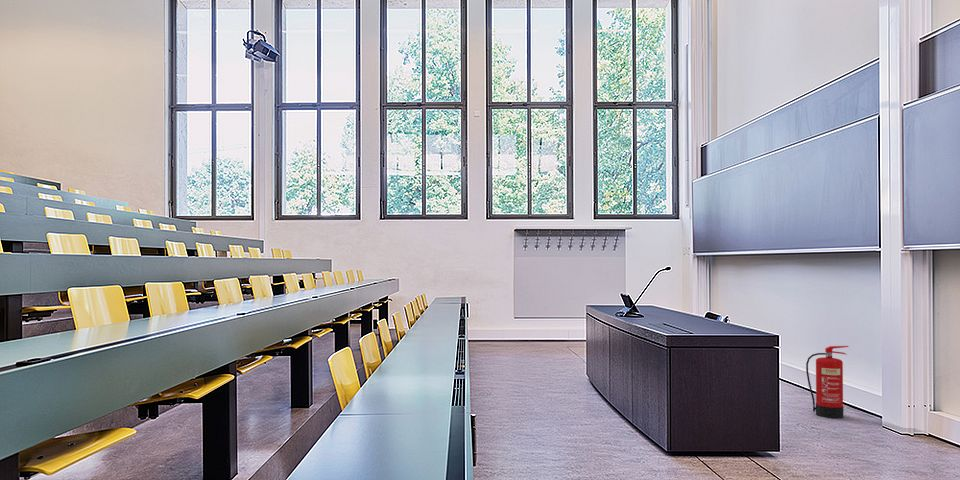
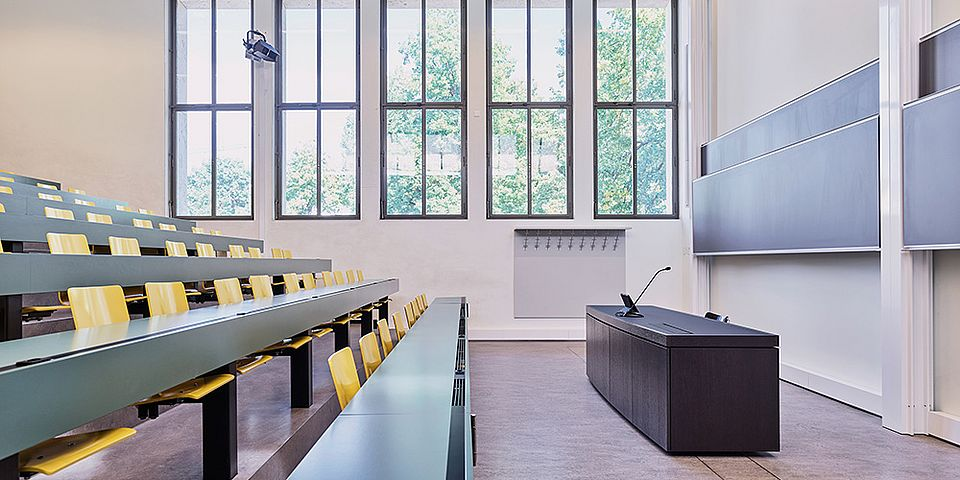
- fire extinguisher (827, 380)
